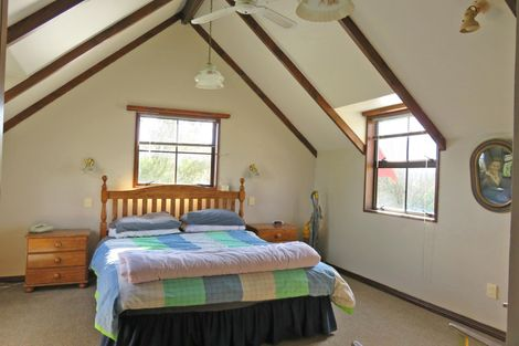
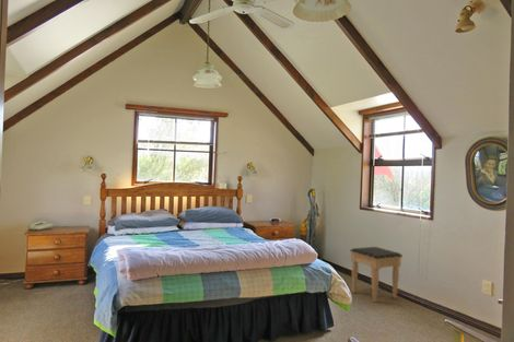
+ footstool (374, 272)
